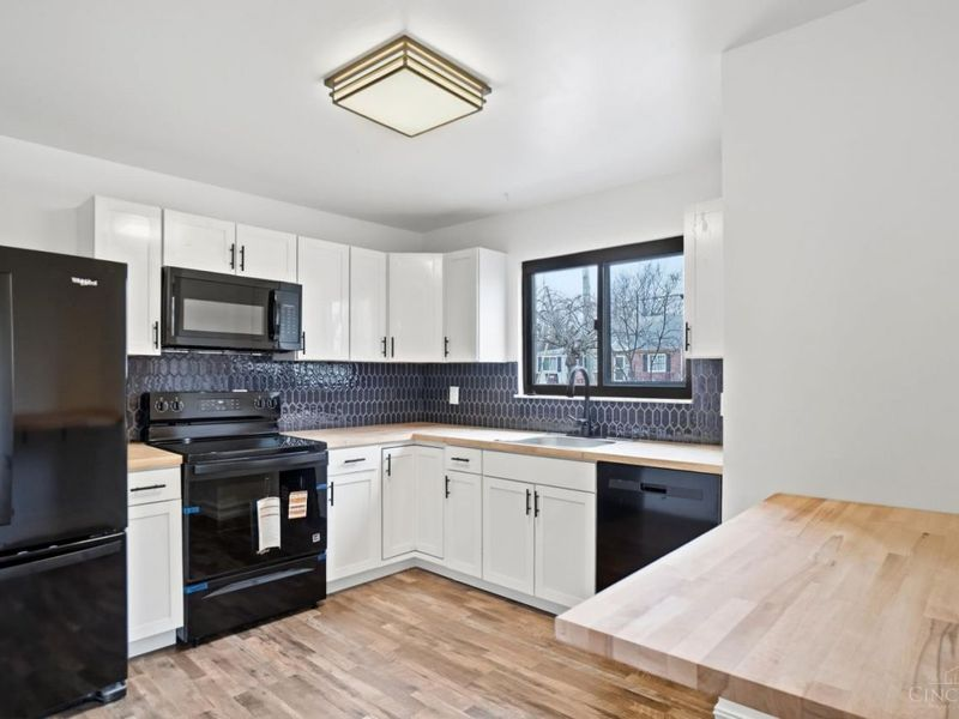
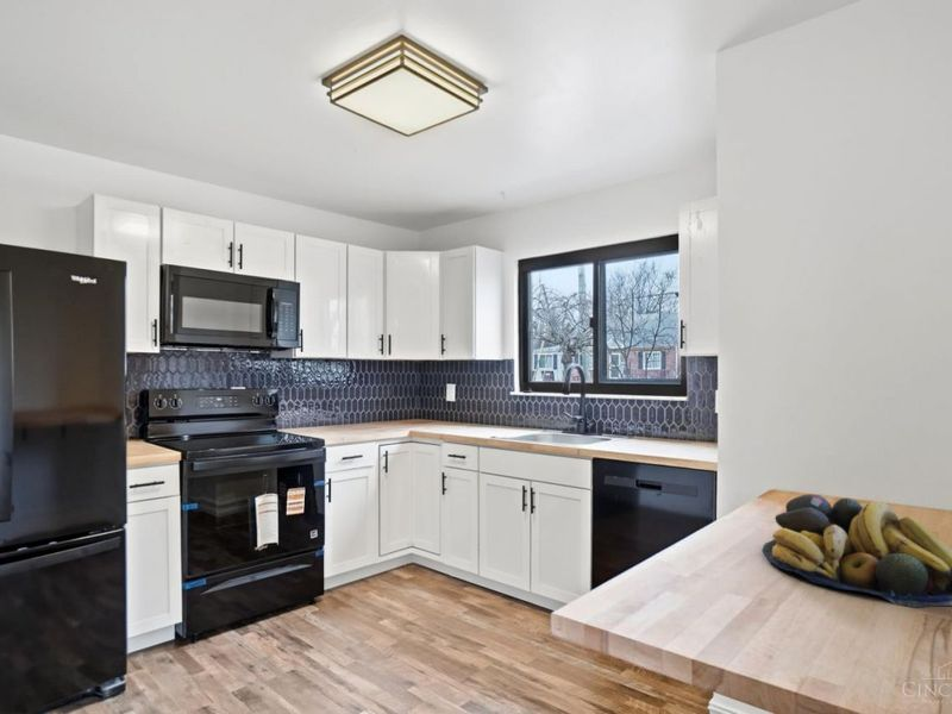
+ fruit bowl (862, 534)
